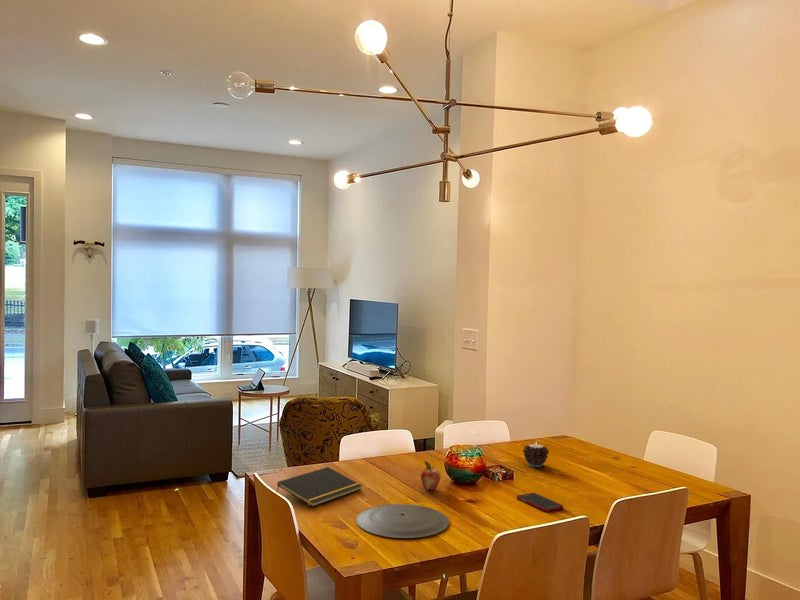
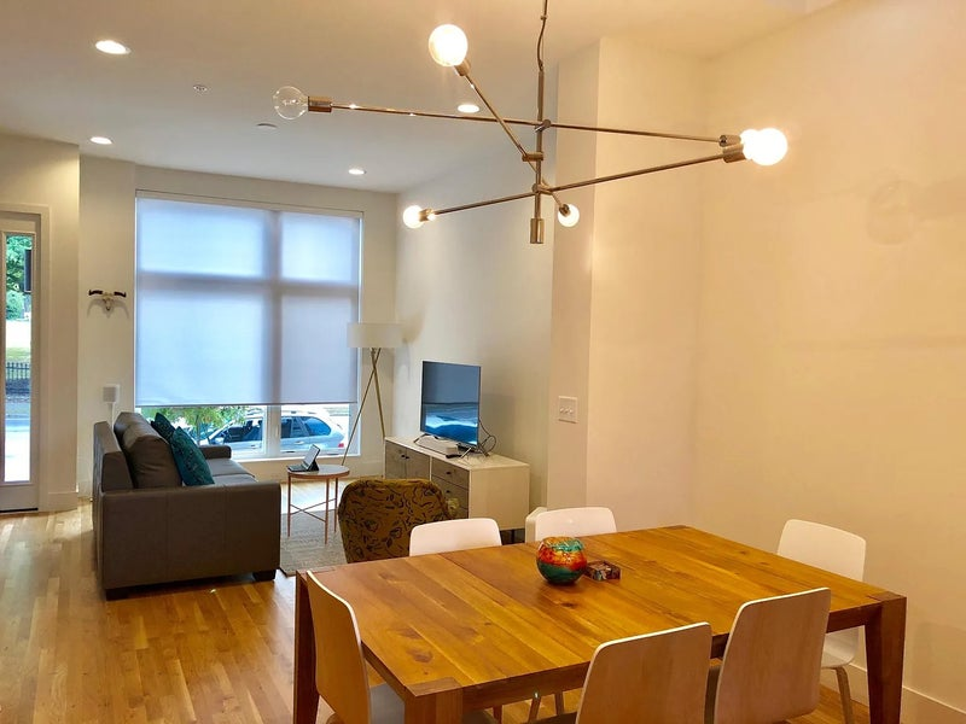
- notepad (320, 485)
- candle (535, 453)
- fruit (430, 475)
- plate (402, 517)
- cell phone (539, 502)
